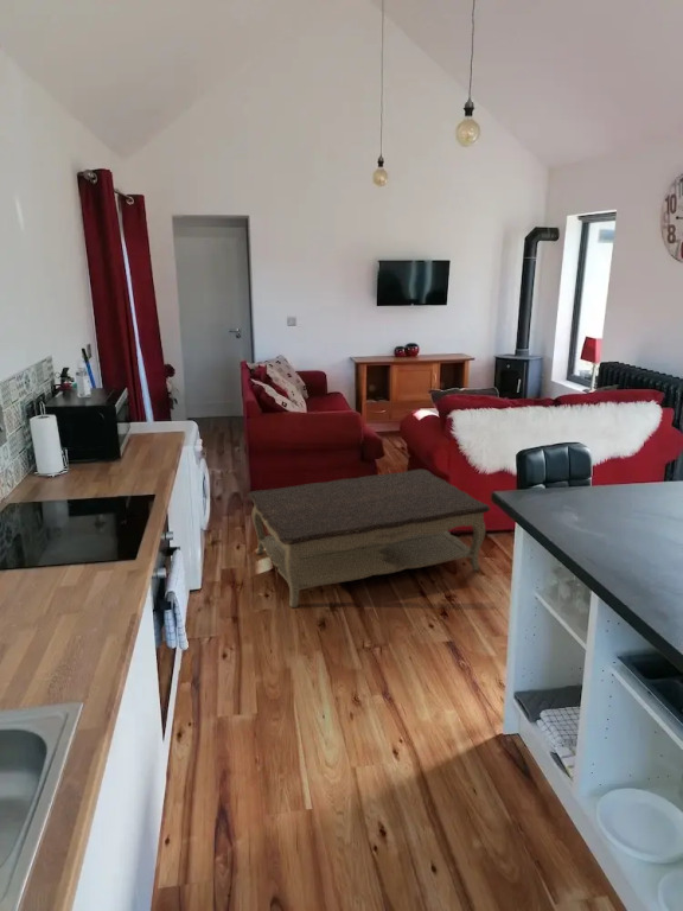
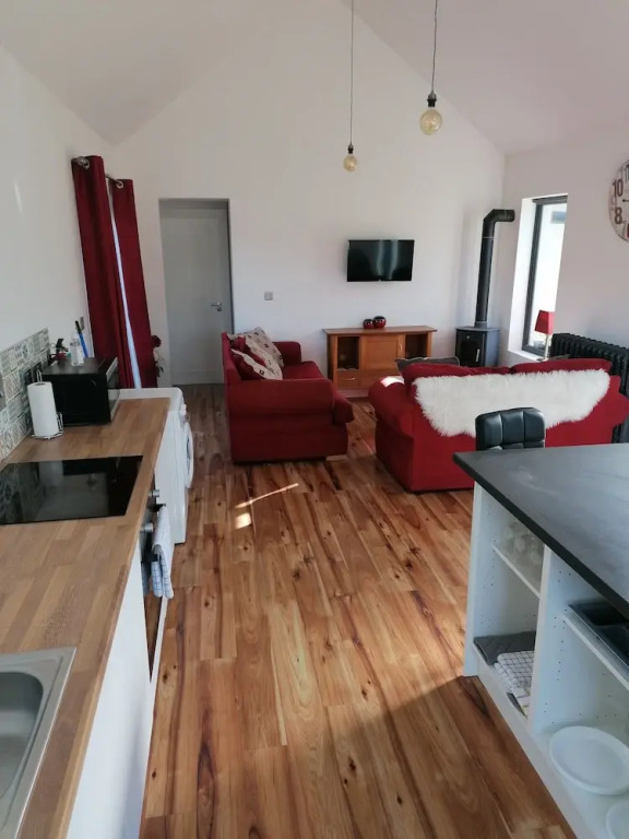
- coffee table (364, 530)
